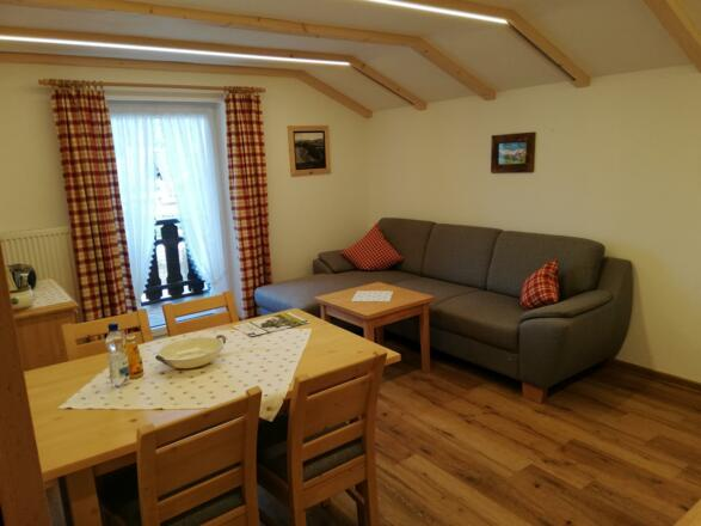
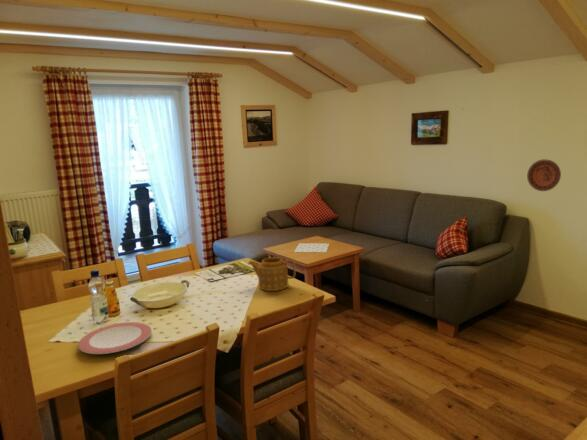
+ teapot (271, 273)
+ decorative plate (543, 175)
+ plate (116, 338)
